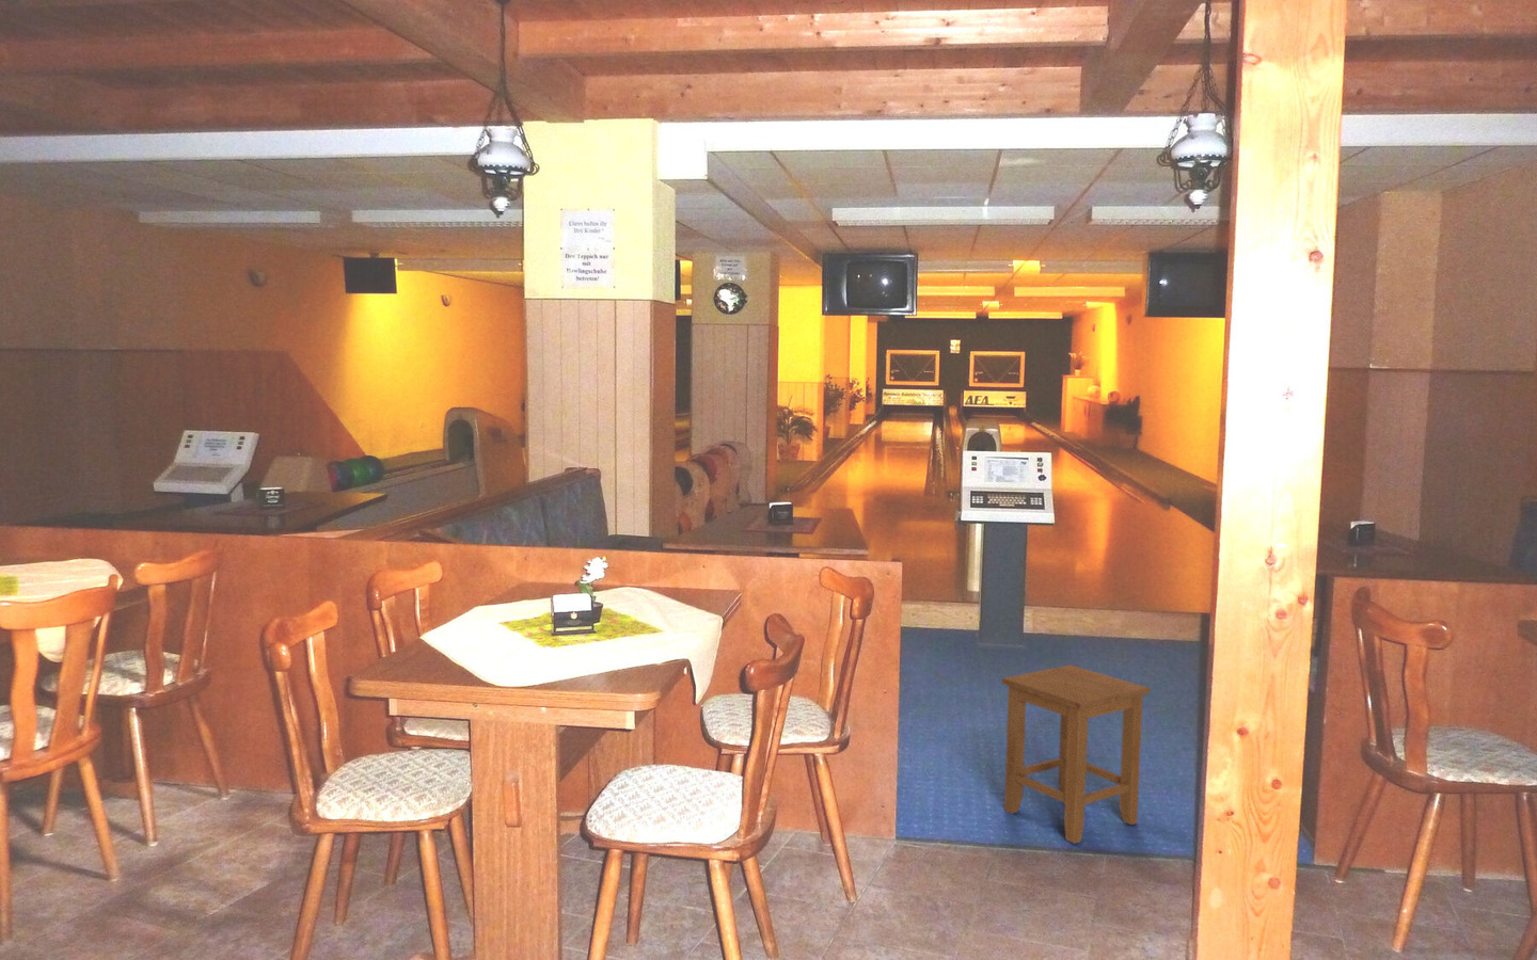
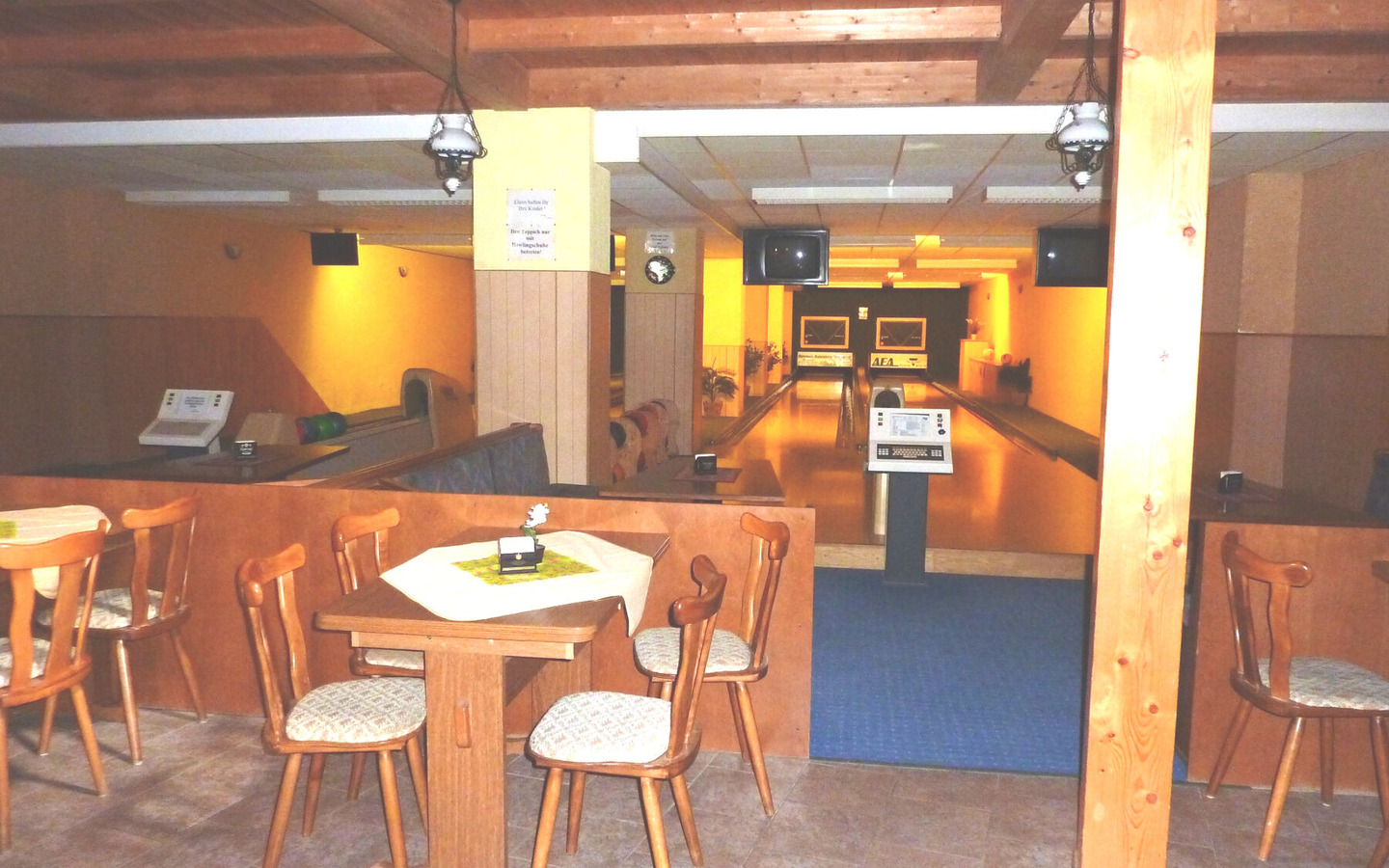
- stool (1071, 750)
